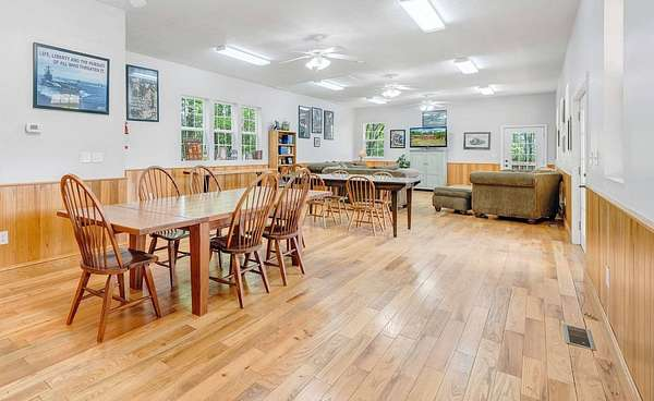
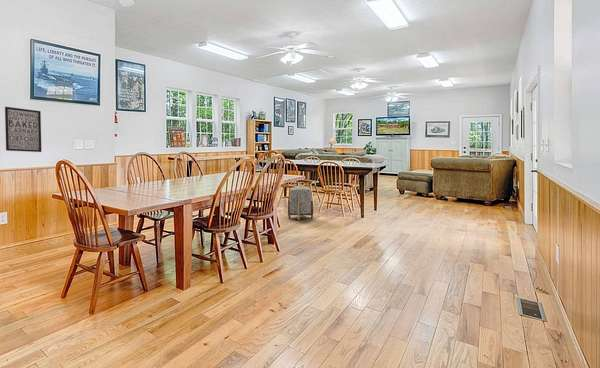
+ stool (300, 202)
+ wall art (23, 130)
